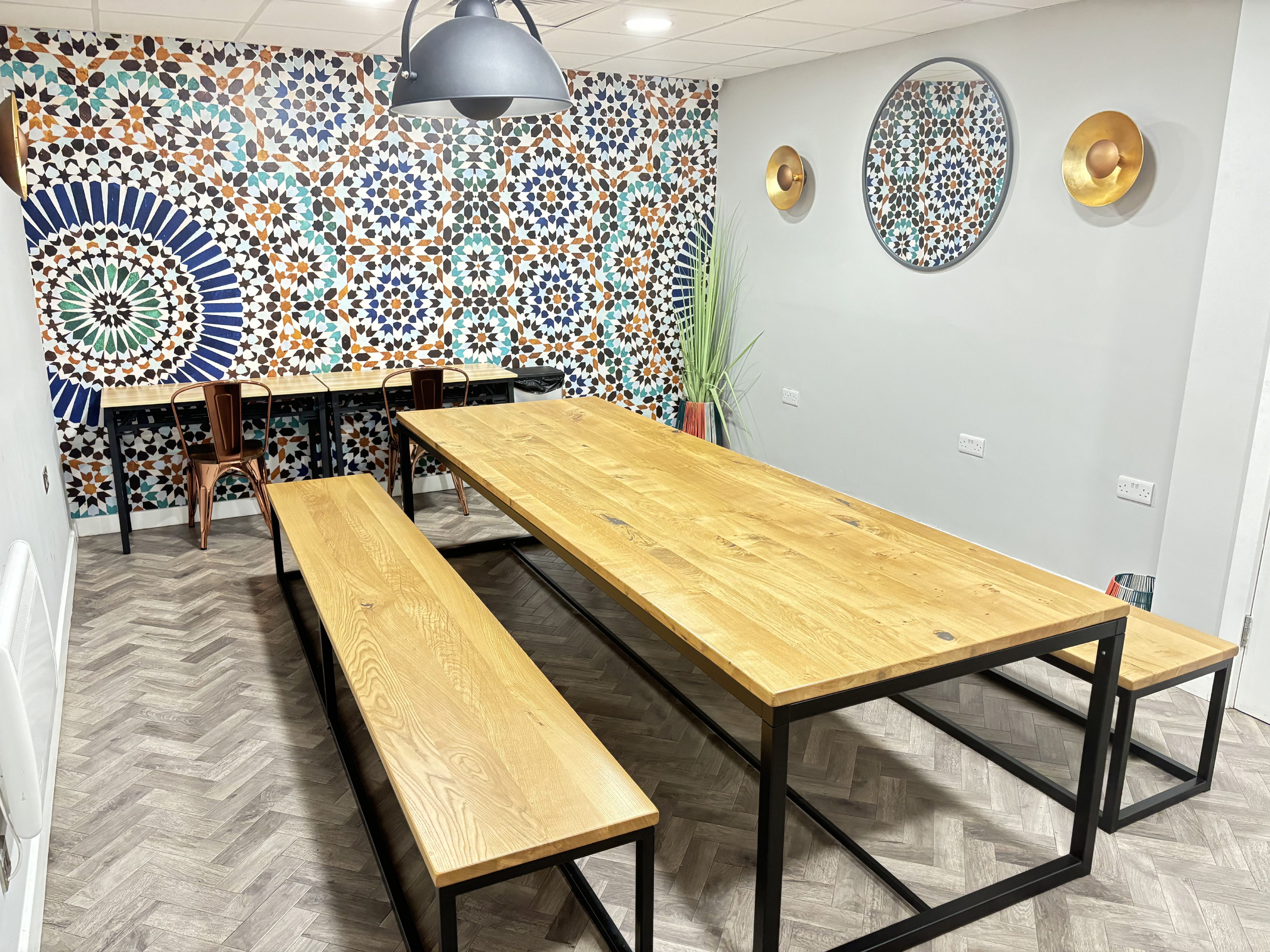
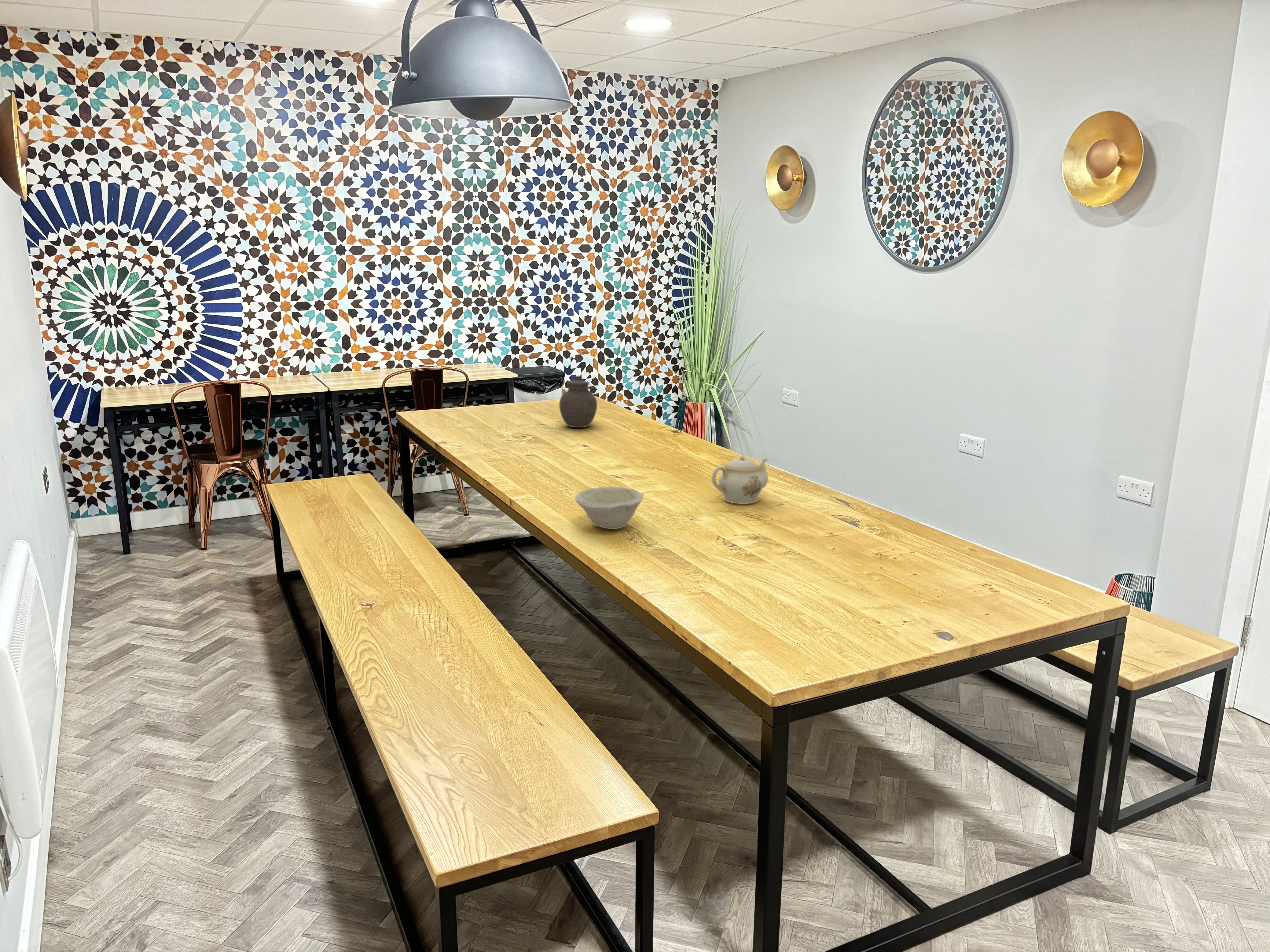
+ jar (578, 401)
+ bowl (609, 509)
+ teapot (740, 478)
